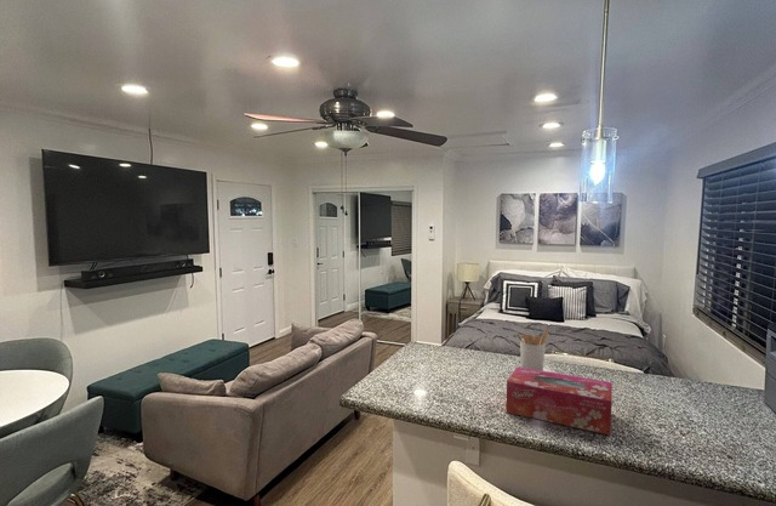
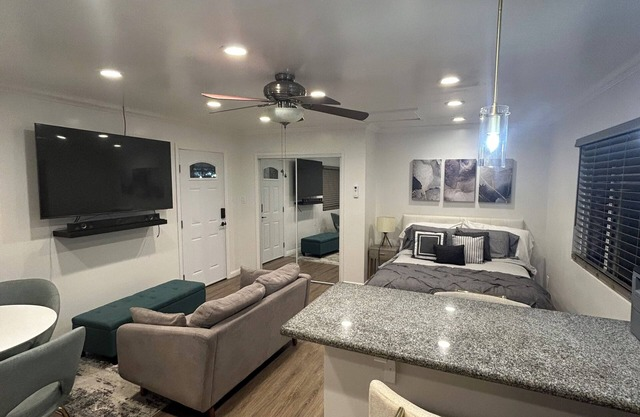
- tissue box (558, 397)
- utensil holder (531, 351)
